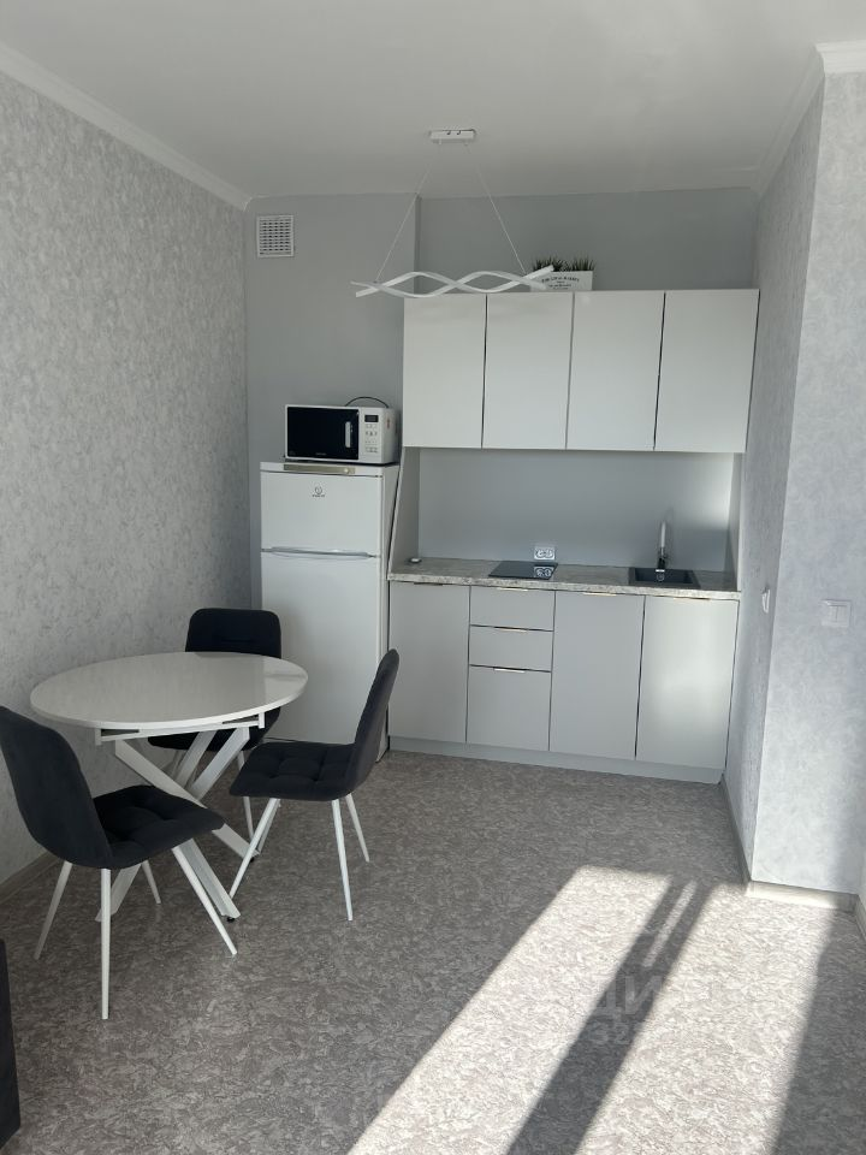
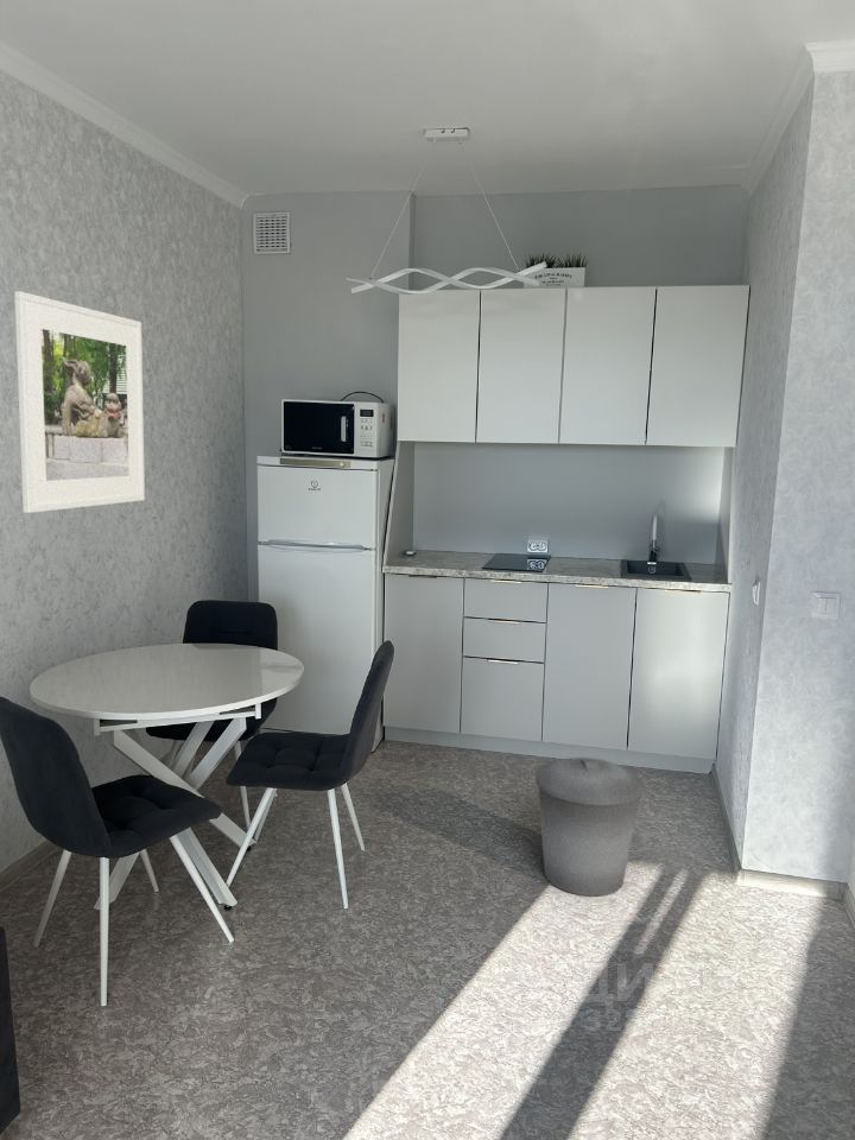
+ trash can (587, 819)
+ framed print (87, 408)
